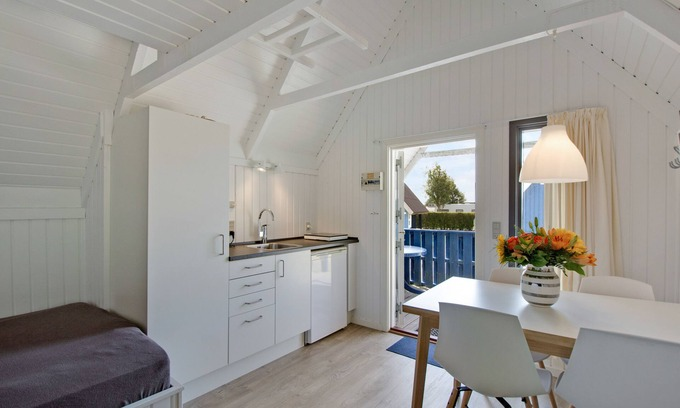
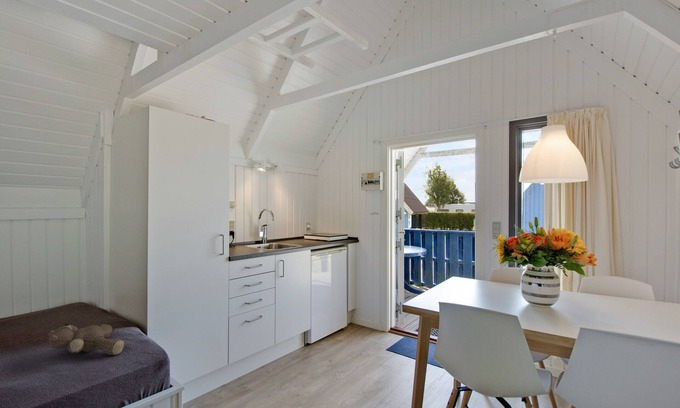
+ stuffed bear (85, 335)
